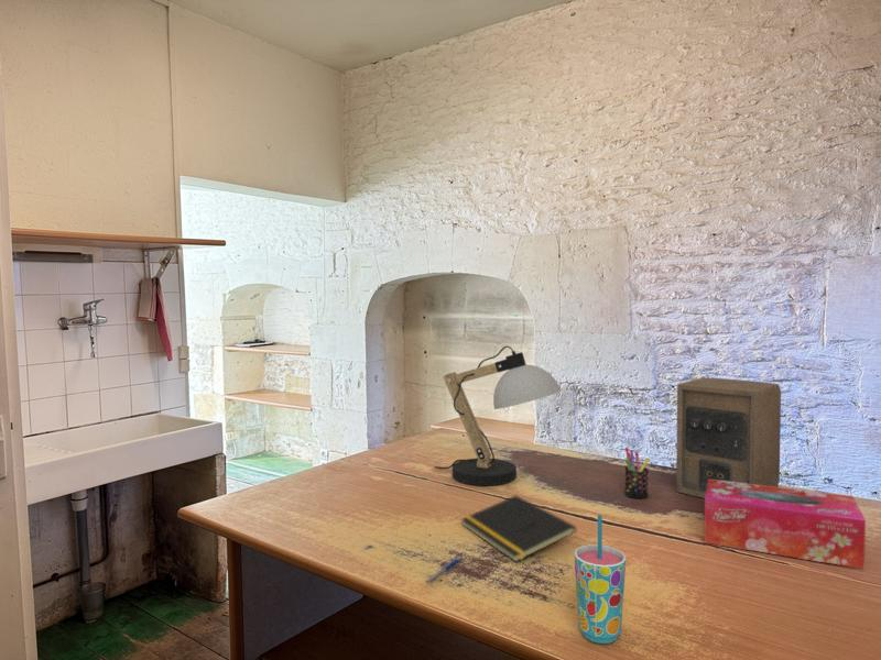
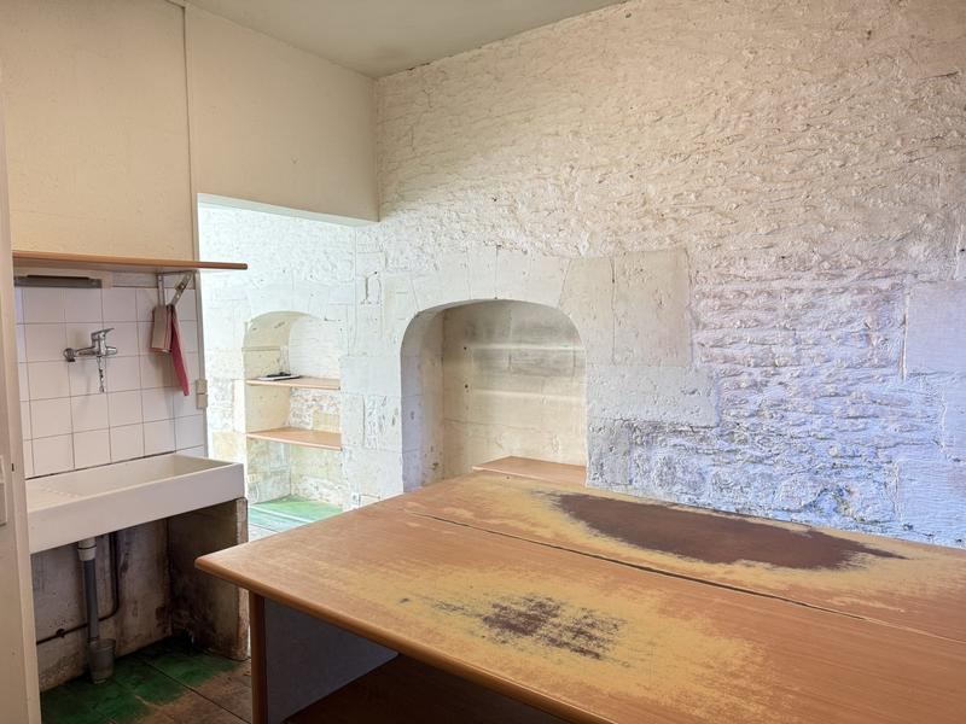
- desk lamp (494, 408)
- pen holder (633, 472)
- speaker (729, 437)
- notepad (515, 525)
- cup (599, 574)
- pen (444, 569)
- tissue box (777, 519)
